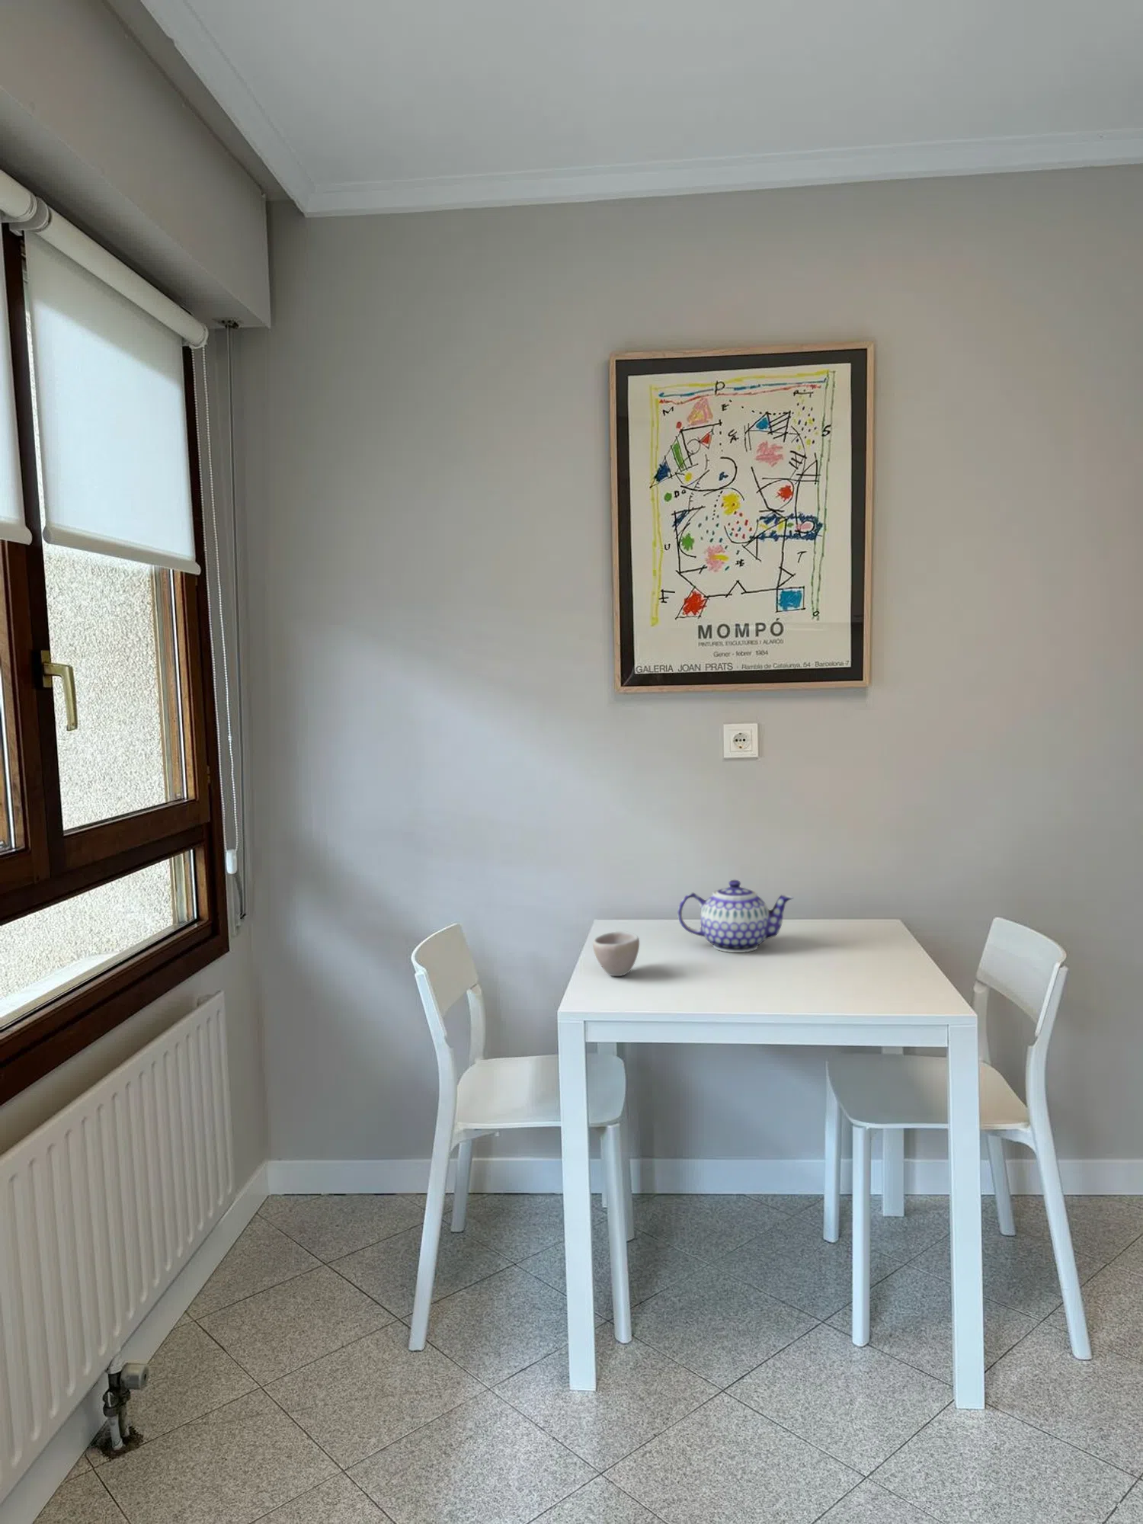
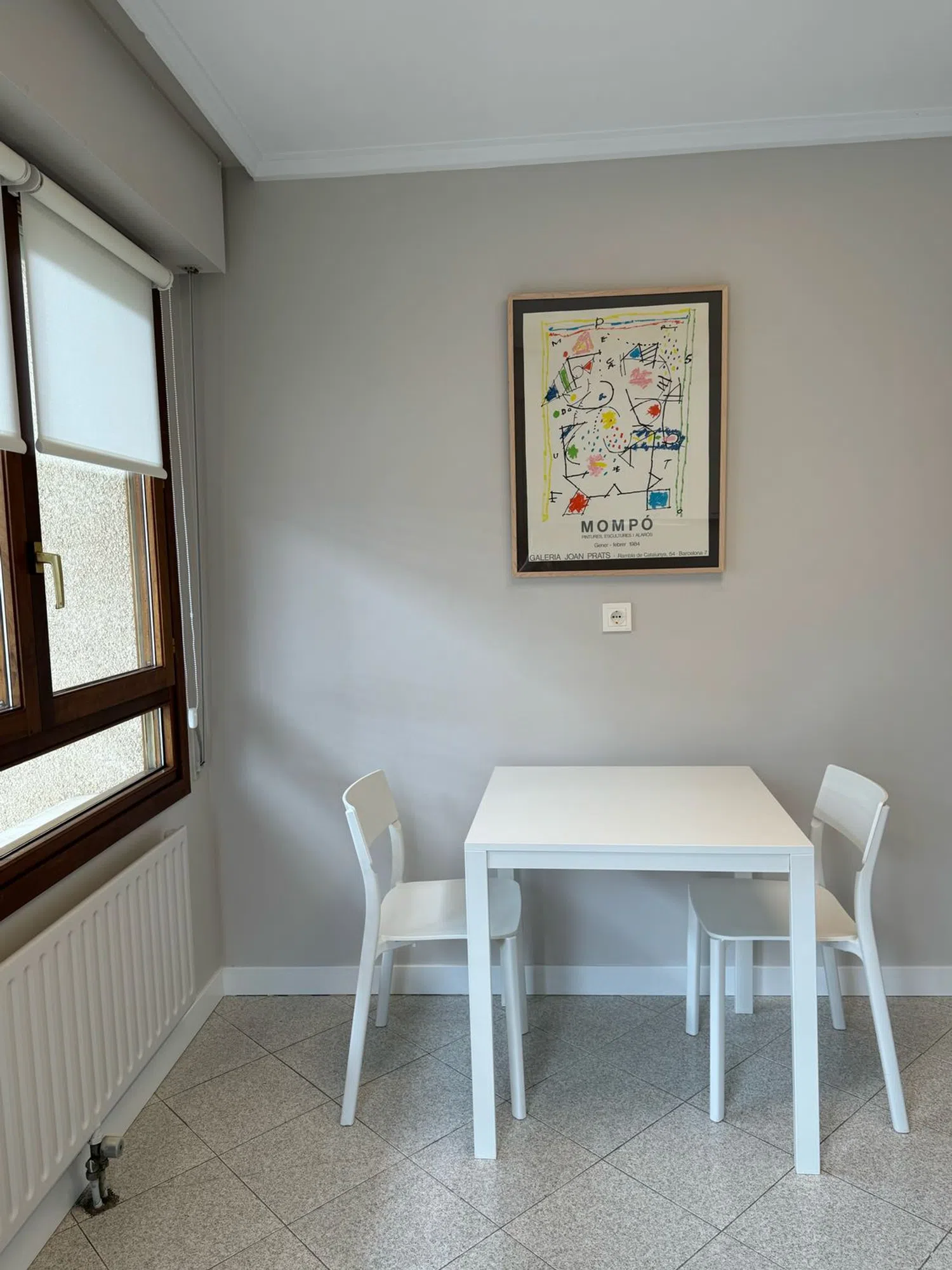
- cup (617, 953)
- teapot (735, 913)
